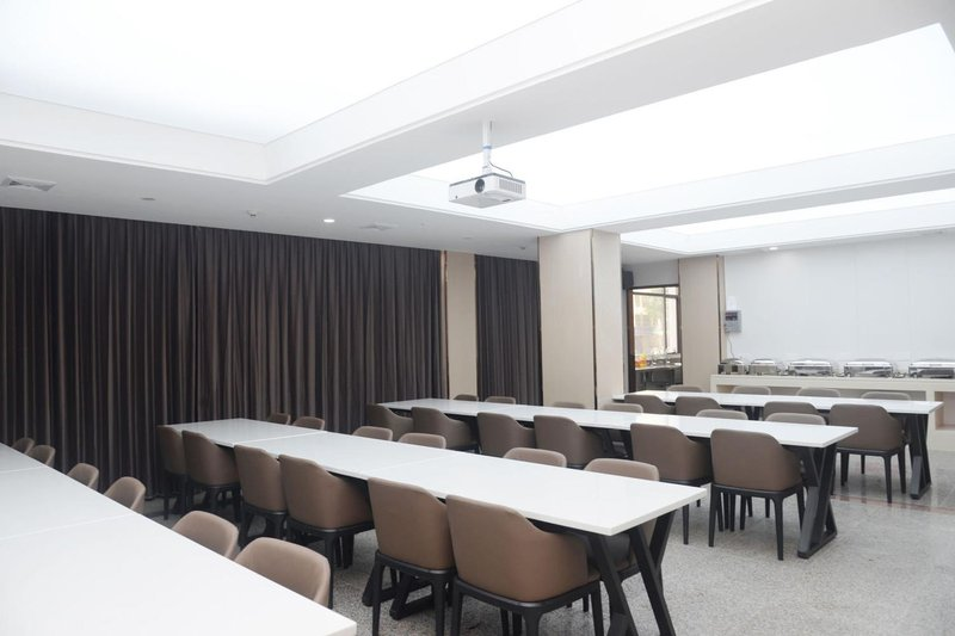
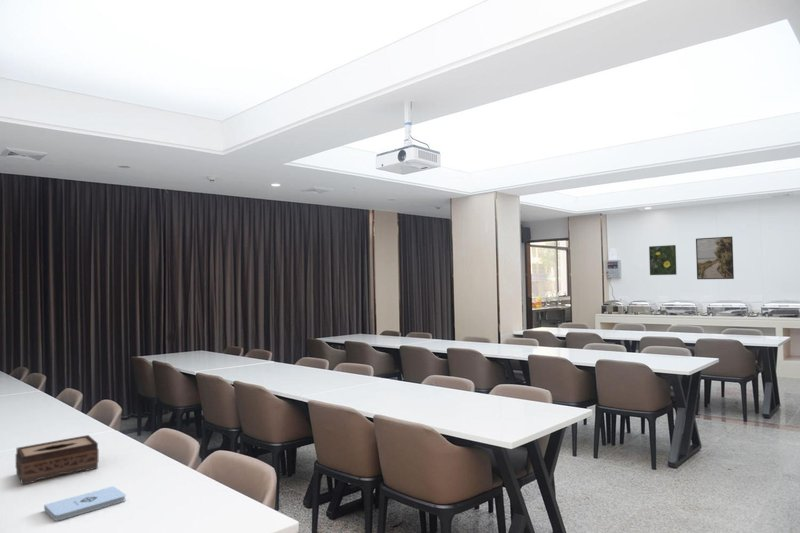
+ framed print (662, 260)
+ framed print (714, 258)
+ tissue box (57, 458)
+ notepad (86, 502)
